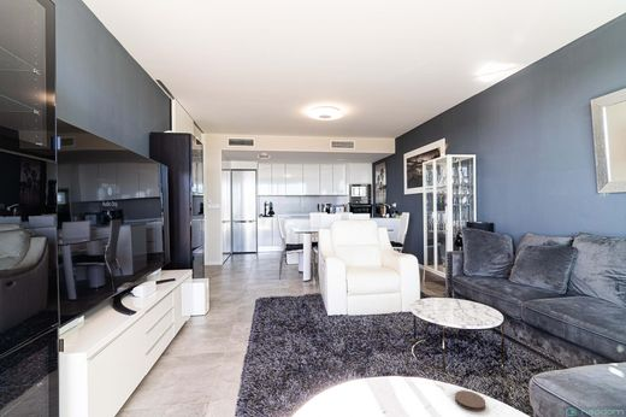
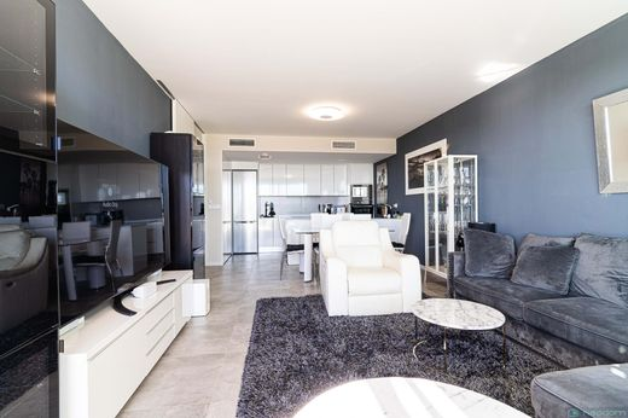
- coaster (470, 400)
